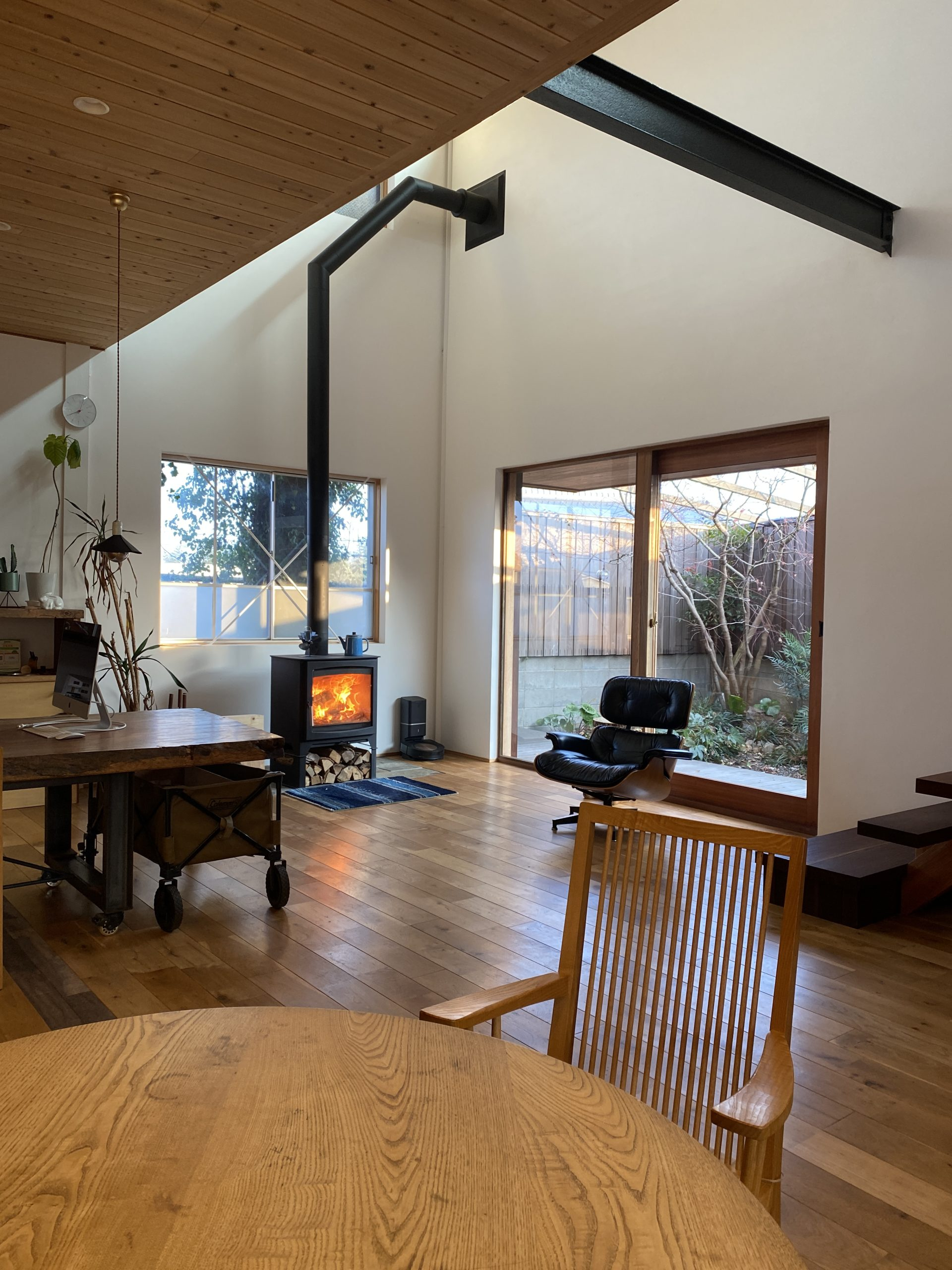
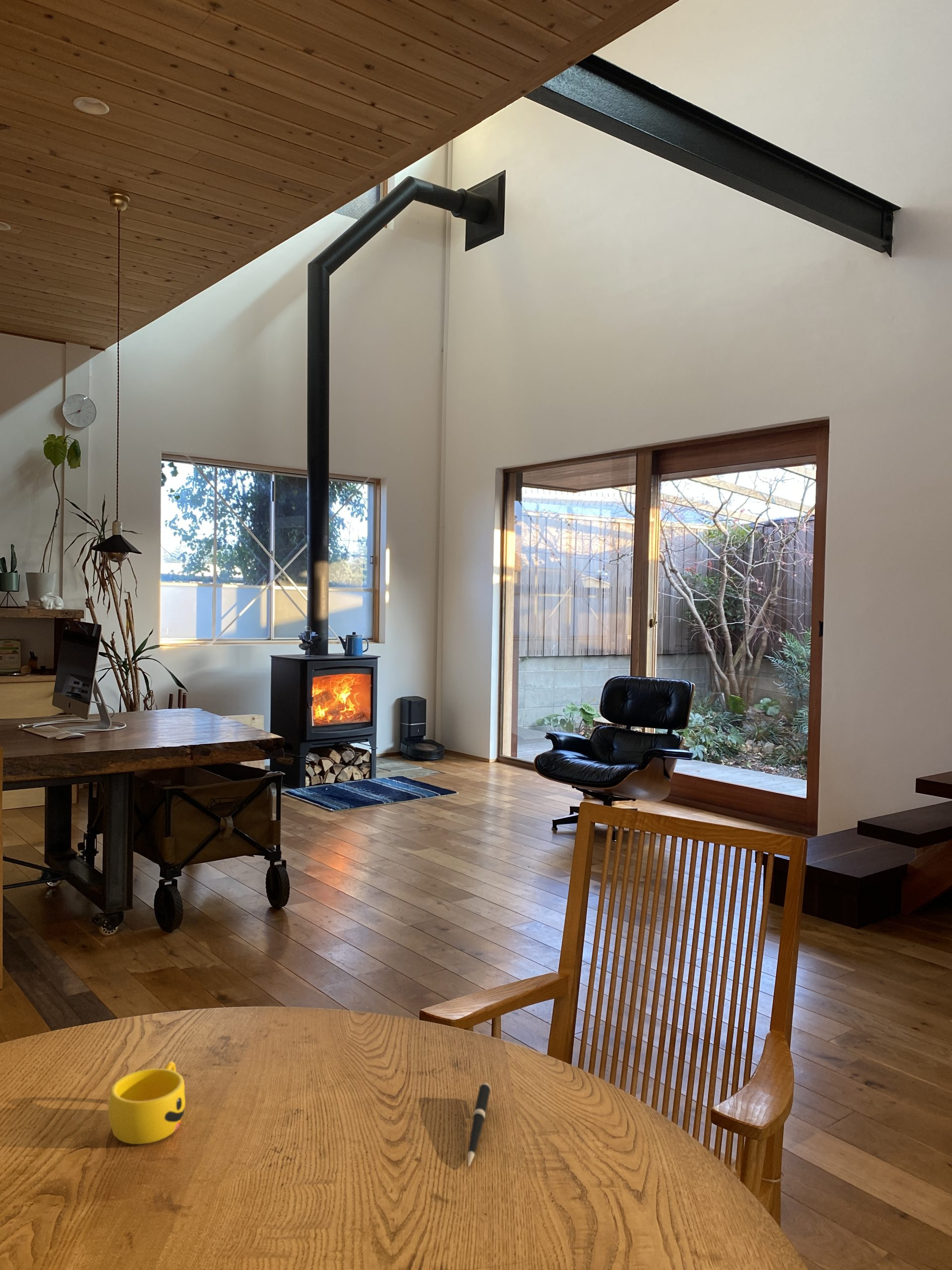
+ pen (477, 1123)
+ cup (152, 1100)
